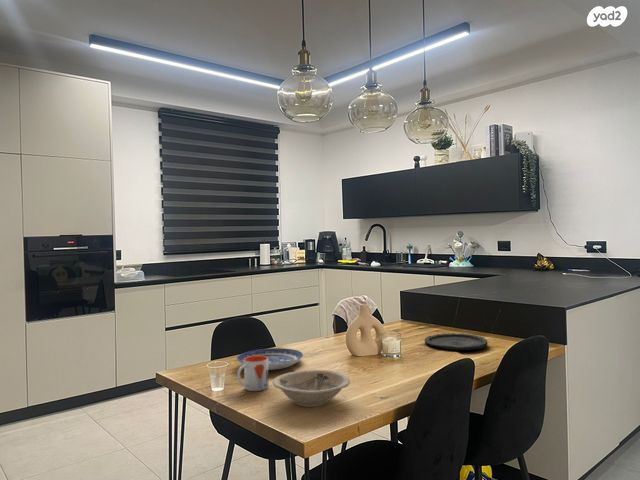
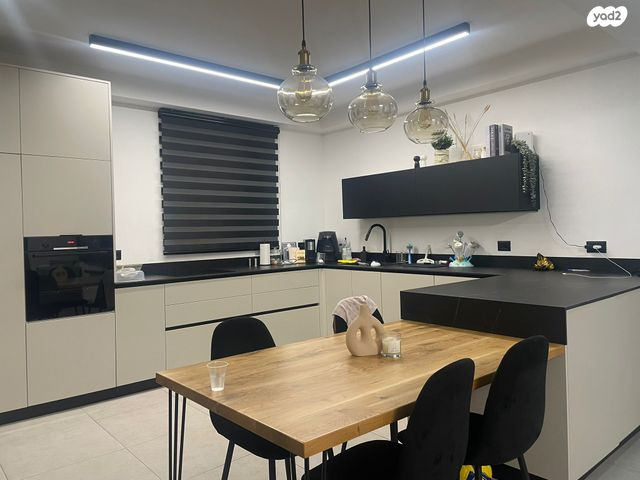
- mug (252, 374)
- plate (455, 342)
- plate (270, 360)
- bowl (311, 390)
